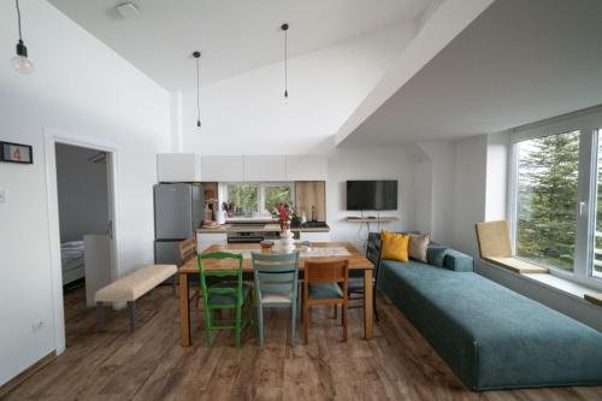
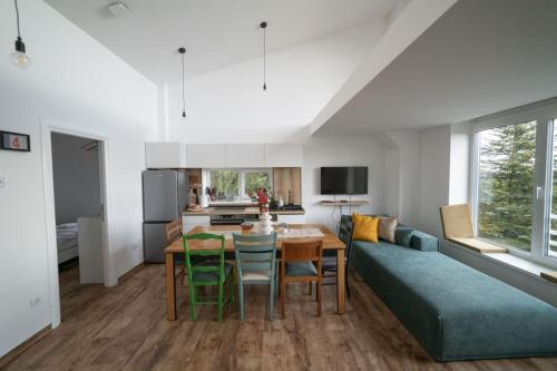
- bench (142, 291)
